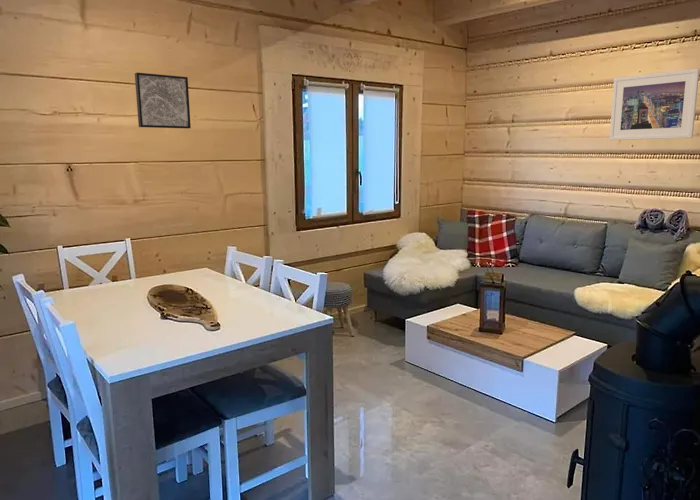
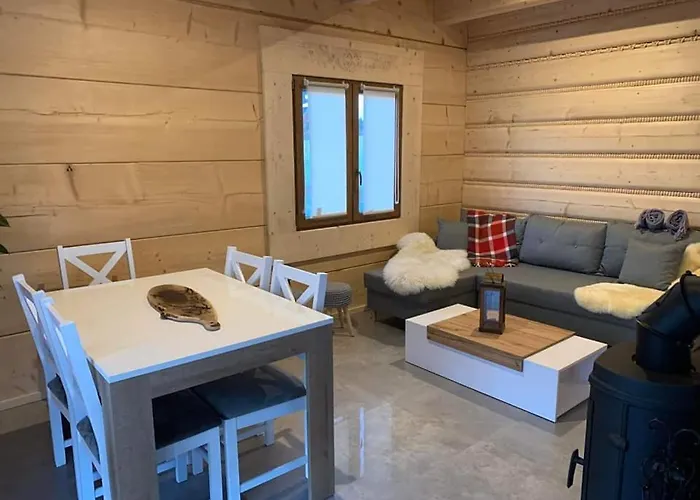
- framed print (651, 106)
- wall art (163, 101)
